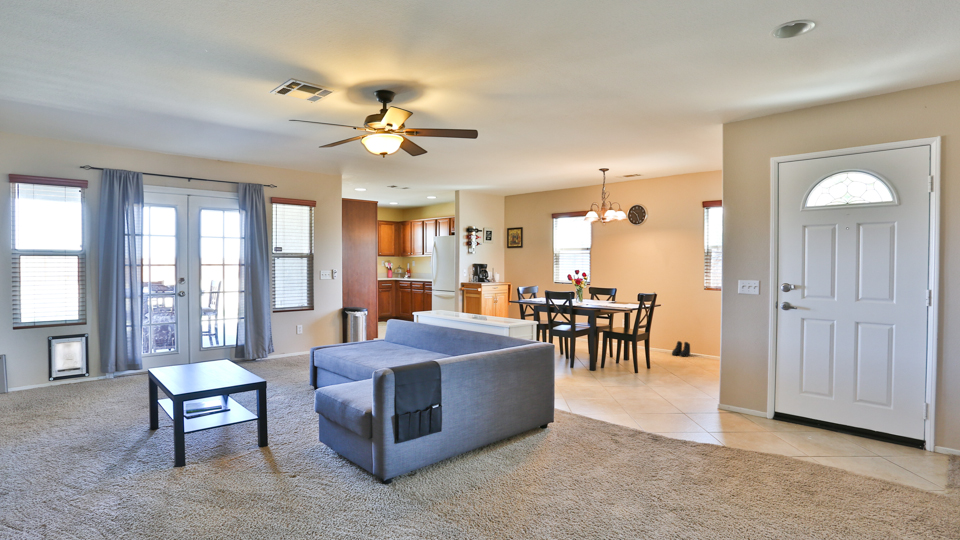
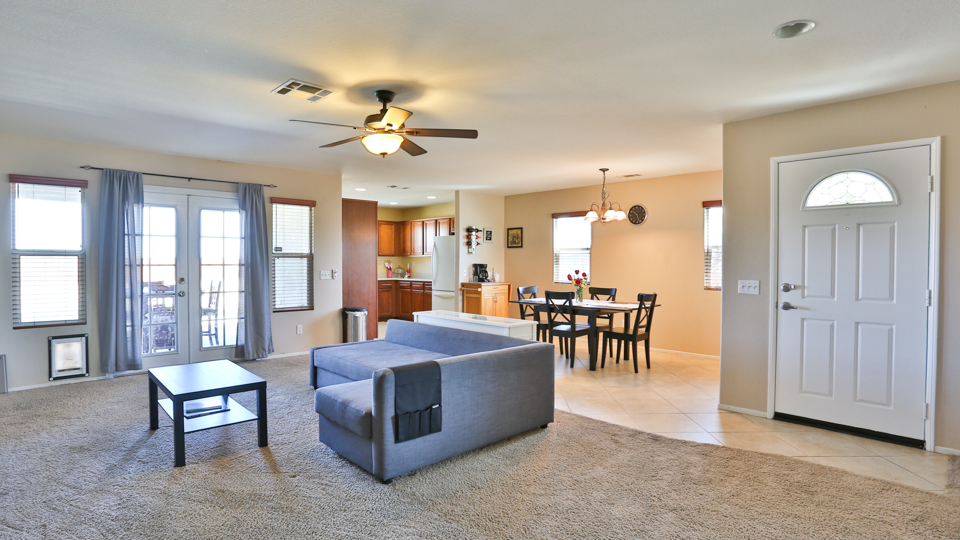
- boots (681, 348)
